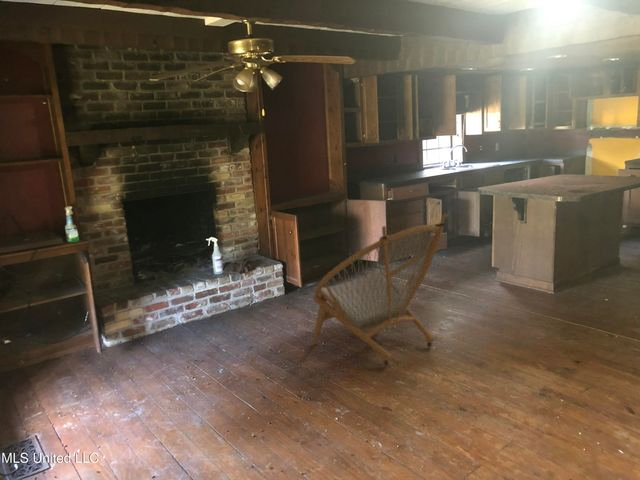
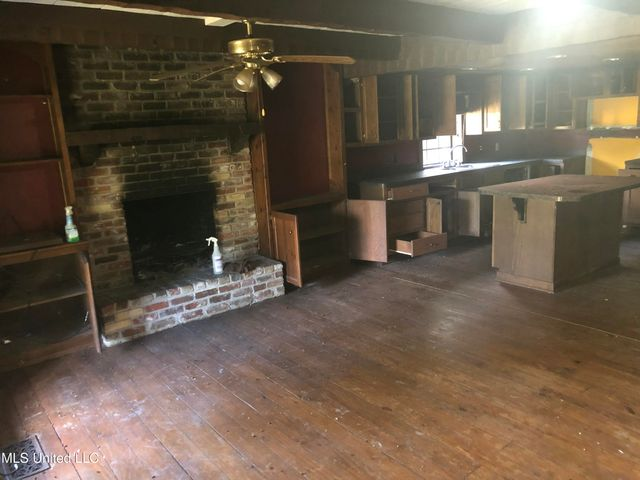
- armchair (378, 281)
